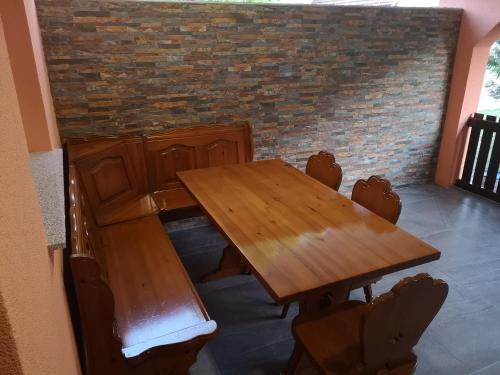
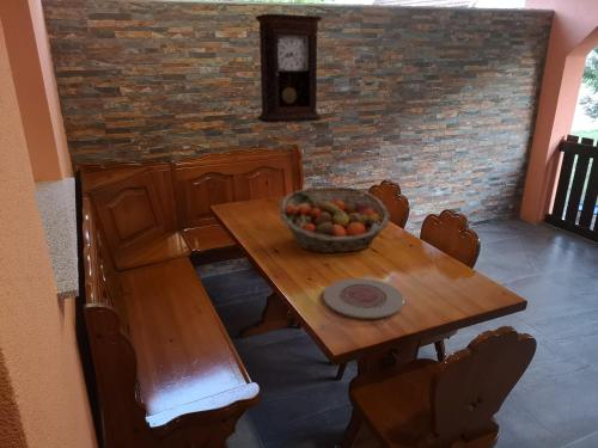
+ plate (362, 296)
+ pendulum clock (291, 69)
+ fruit basket (332, 219)
